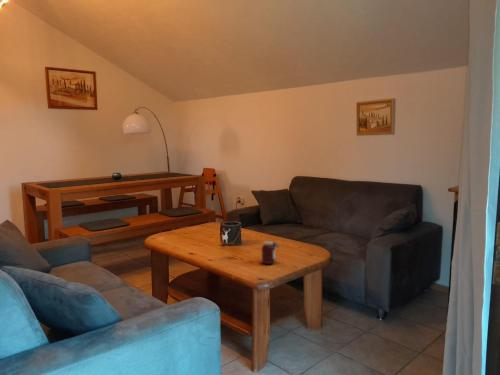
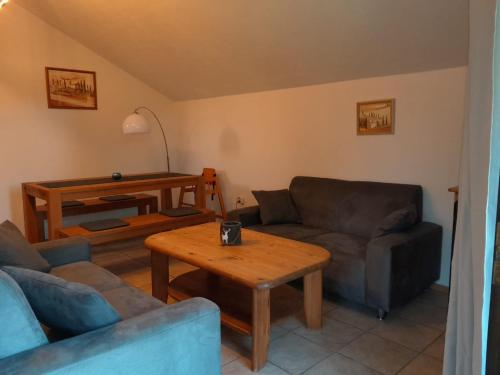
- jar (270, 251)
